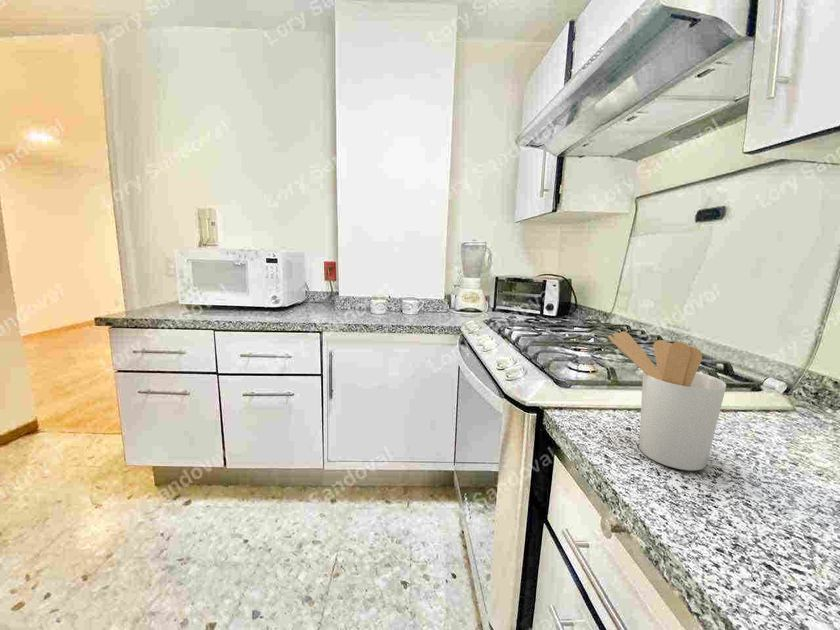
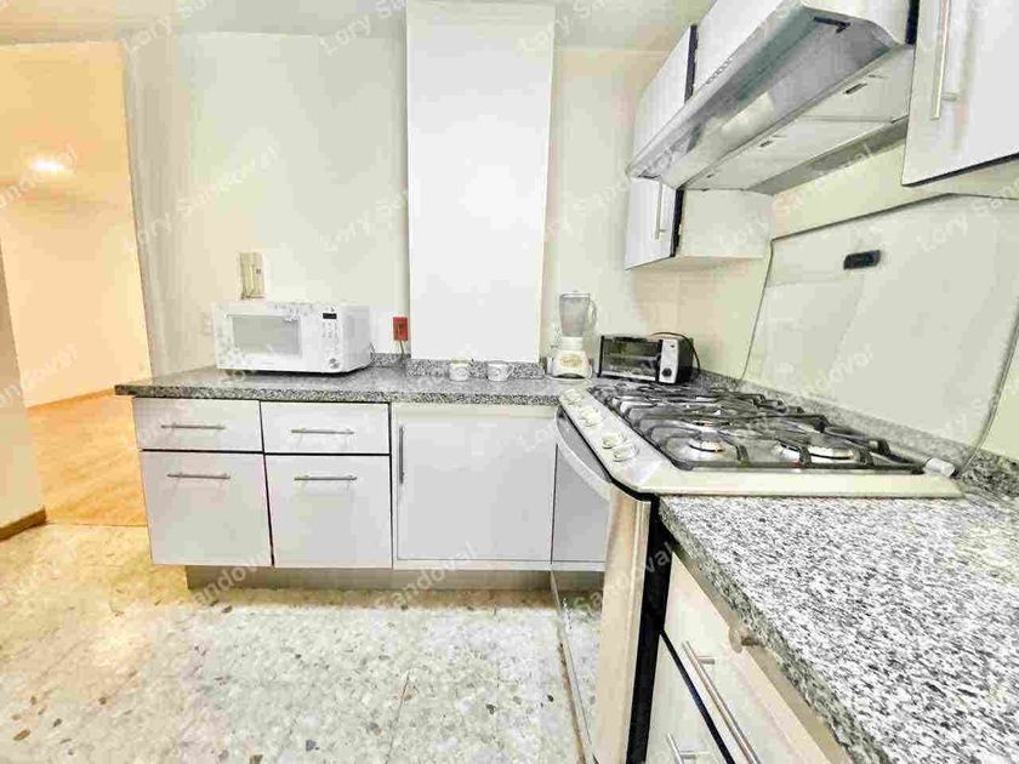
- utensil holder (658, 393)
